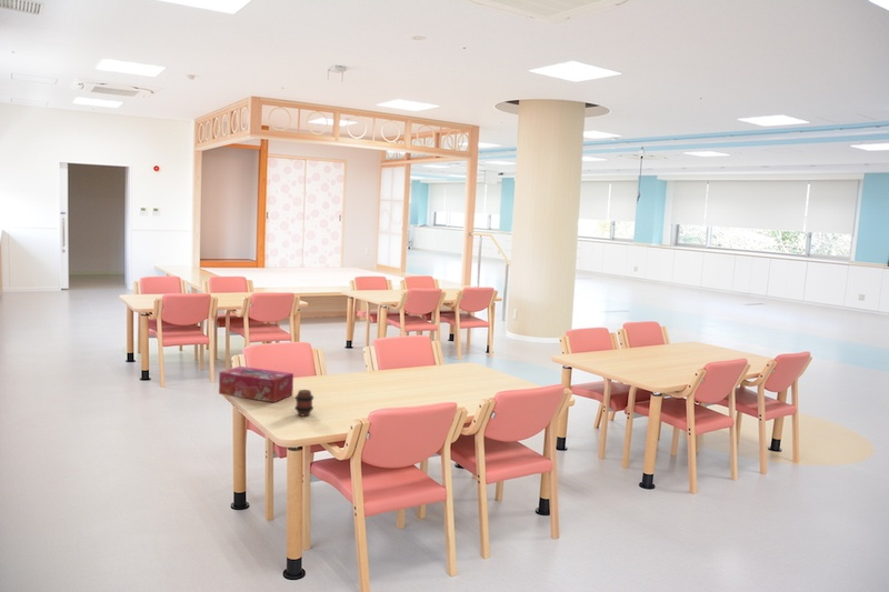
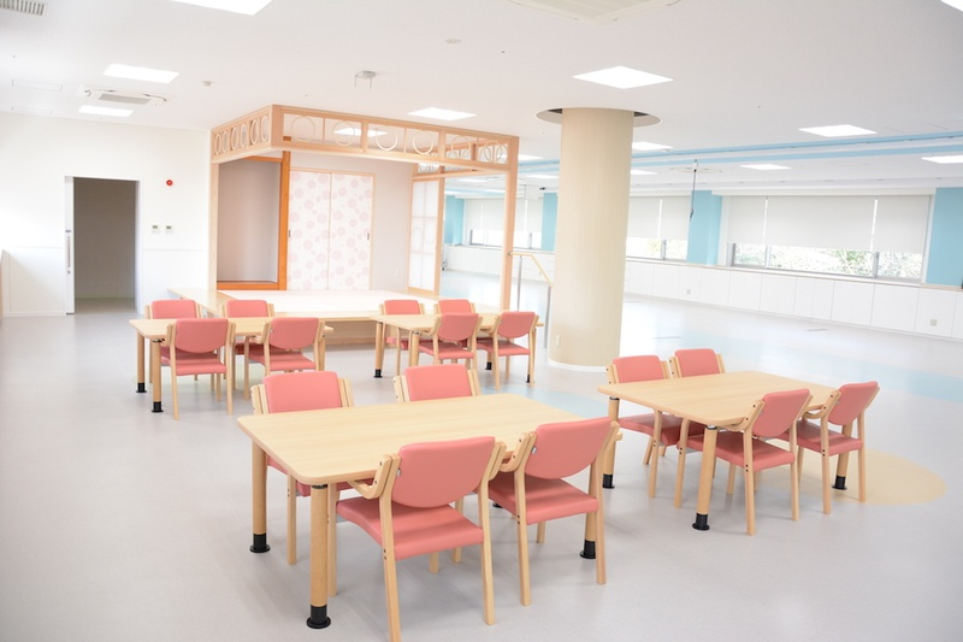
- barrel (303, 402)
- tissue box (256, 383)
